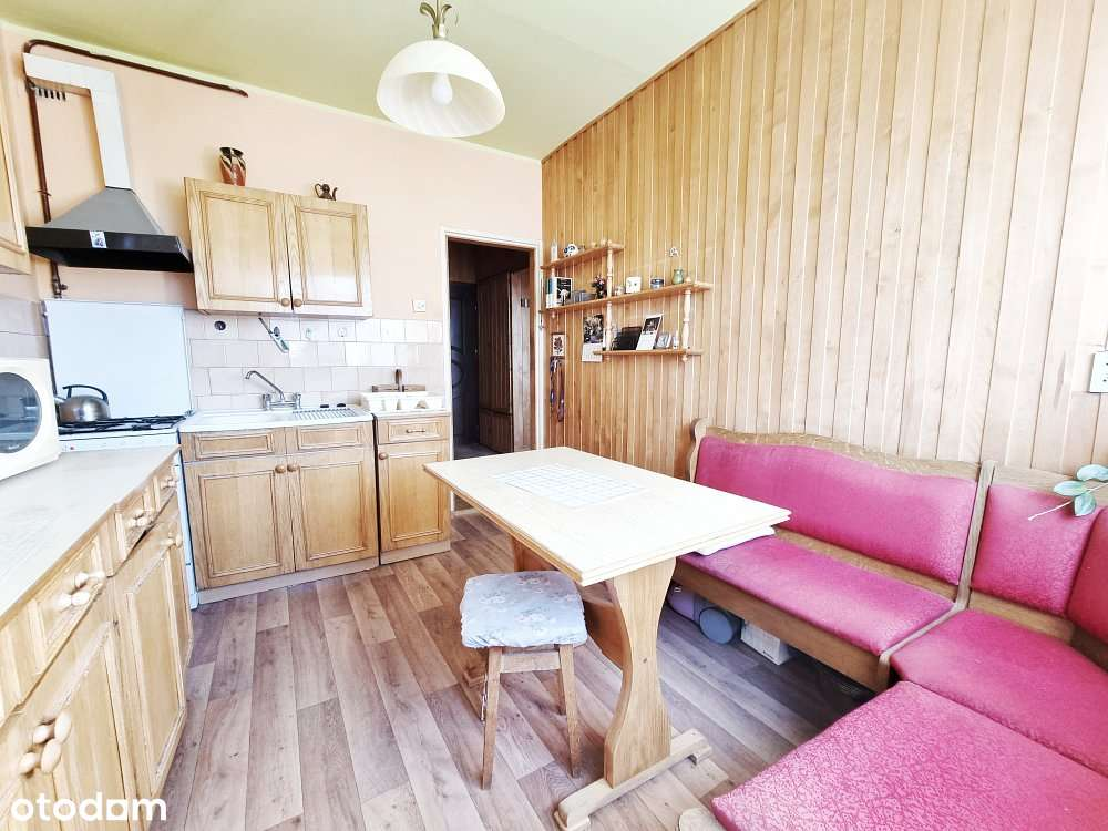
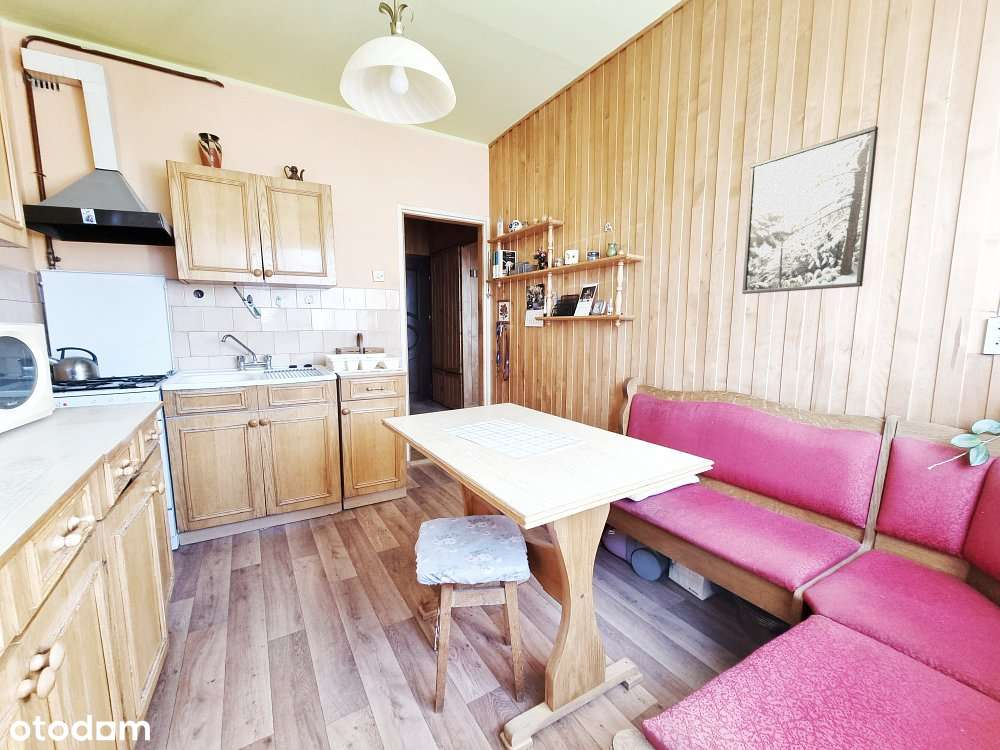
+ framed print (801, 220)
